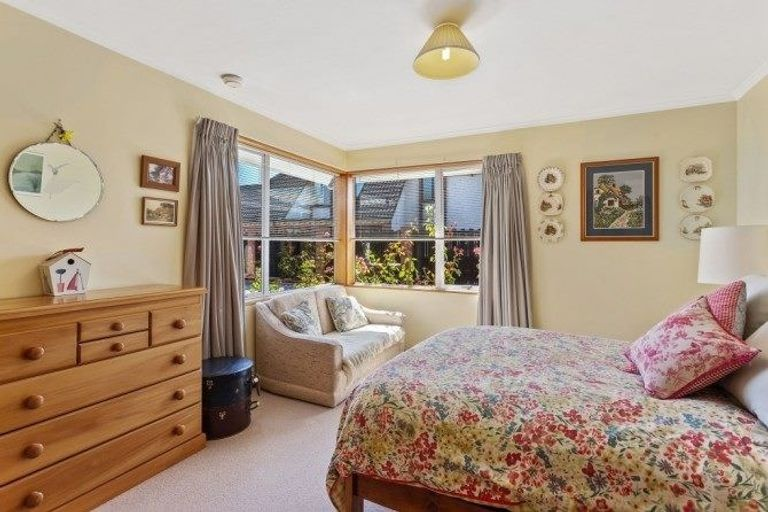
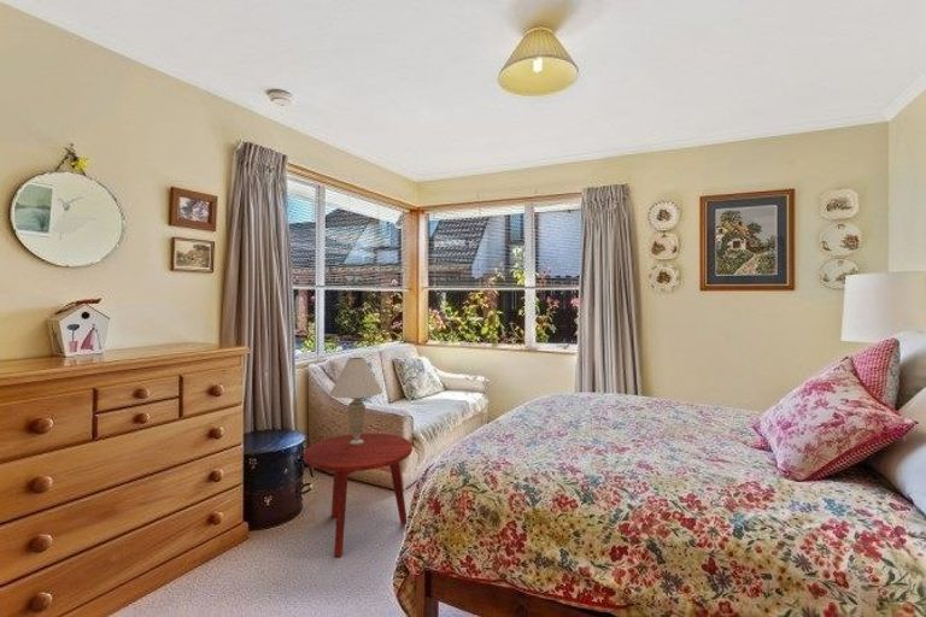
+ side table (346, 489)
+ table lamp (356, 400)
